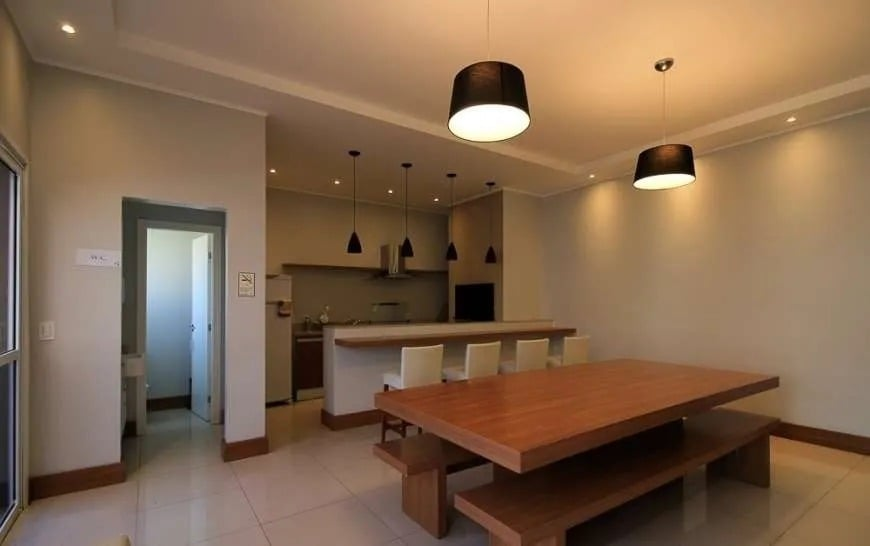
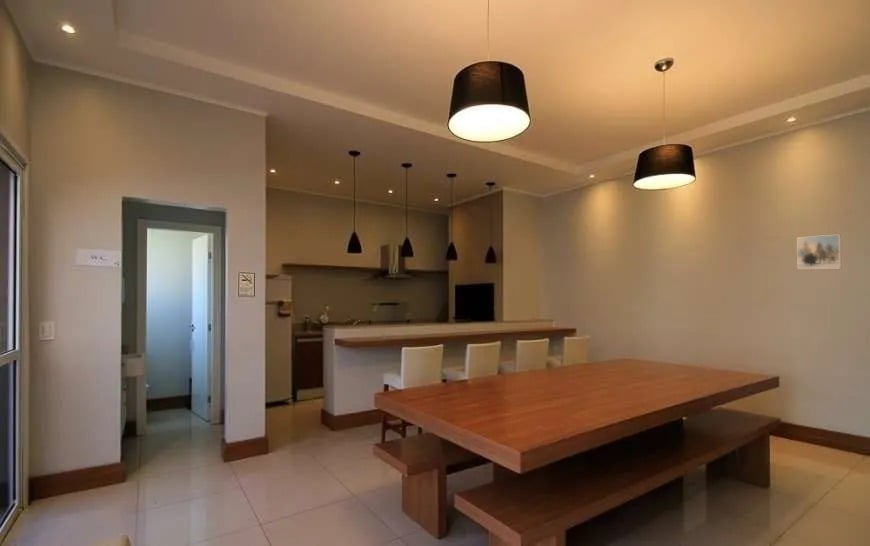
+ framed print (818, 252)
